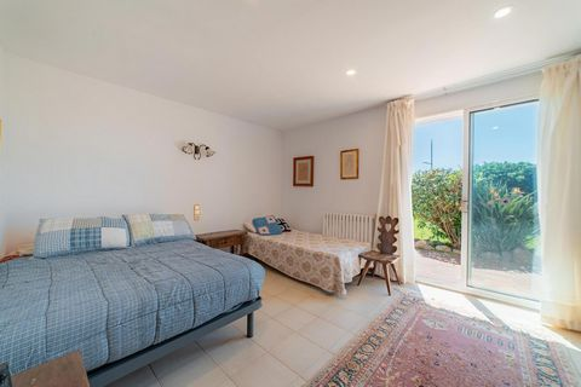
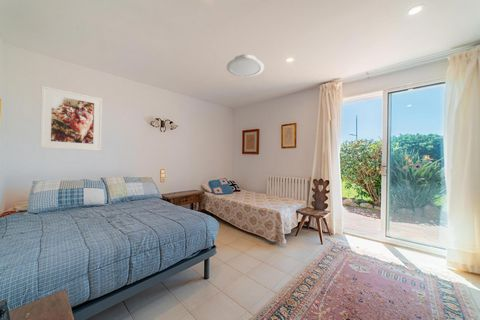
+ ceiling light fixture (245, 64)
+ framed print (73, 121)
